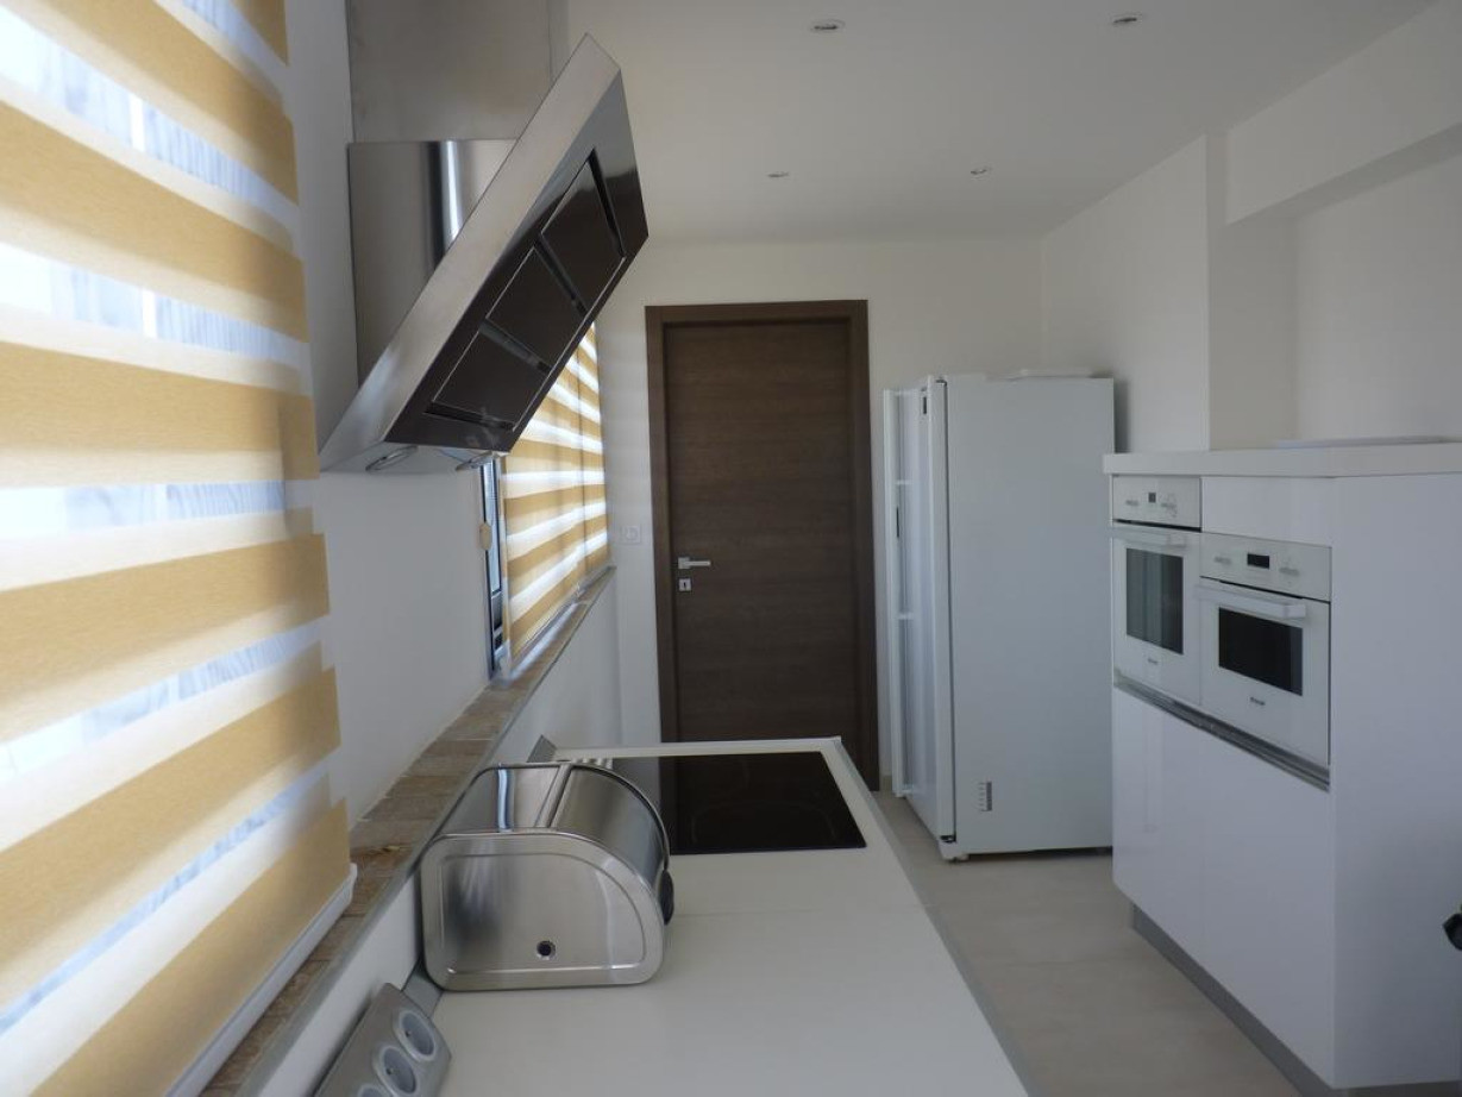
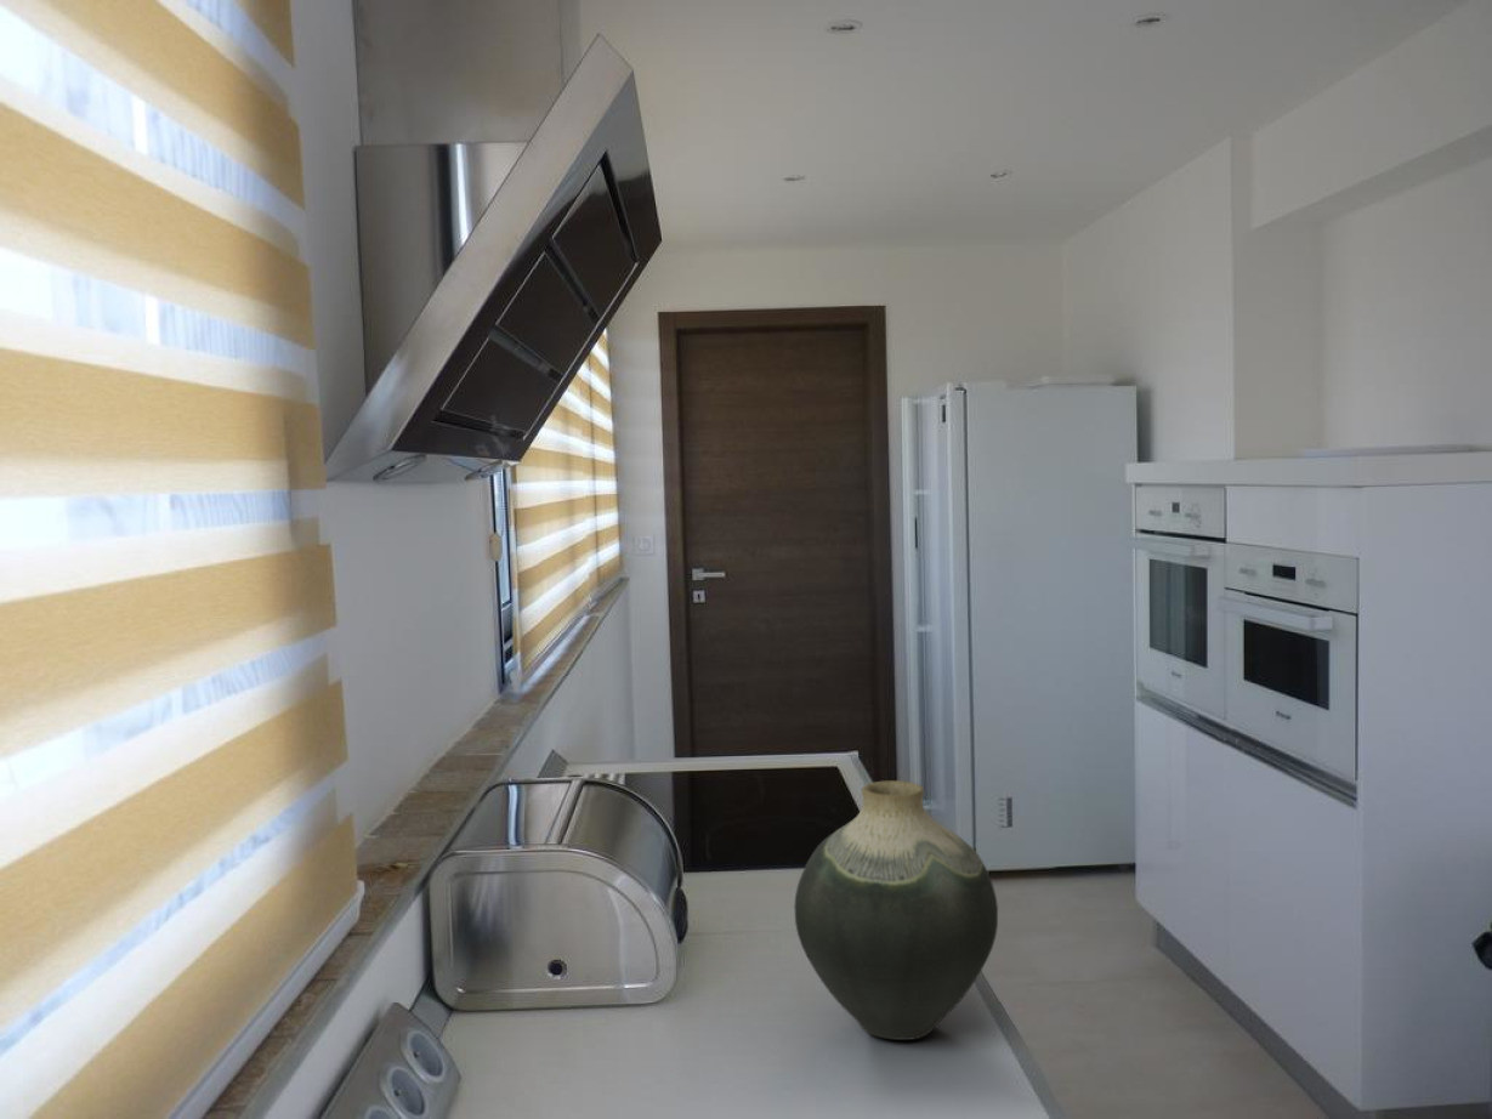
+ vase (895, 908)
